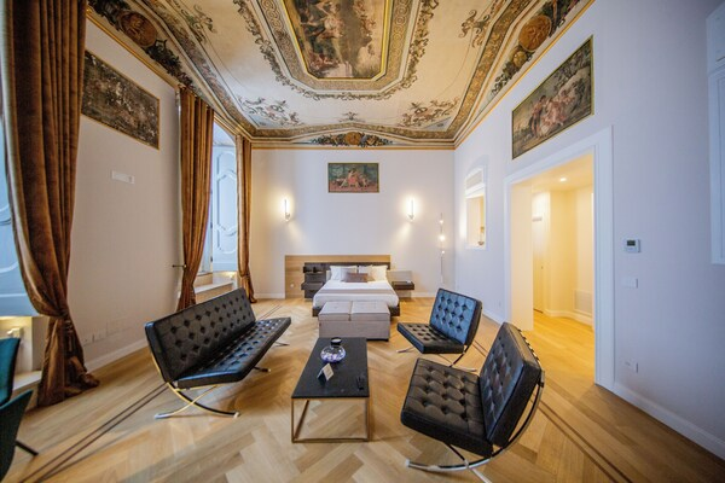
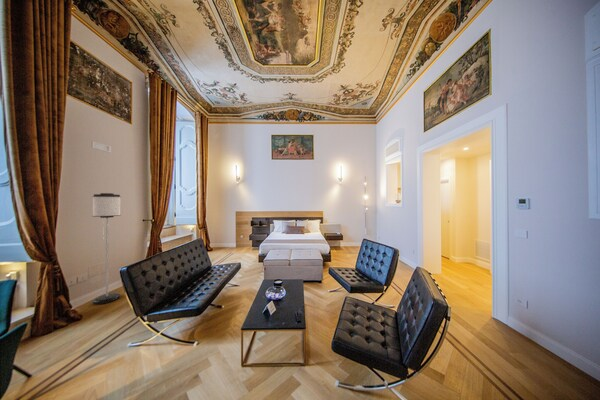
+ floor lamp (107, 246)
